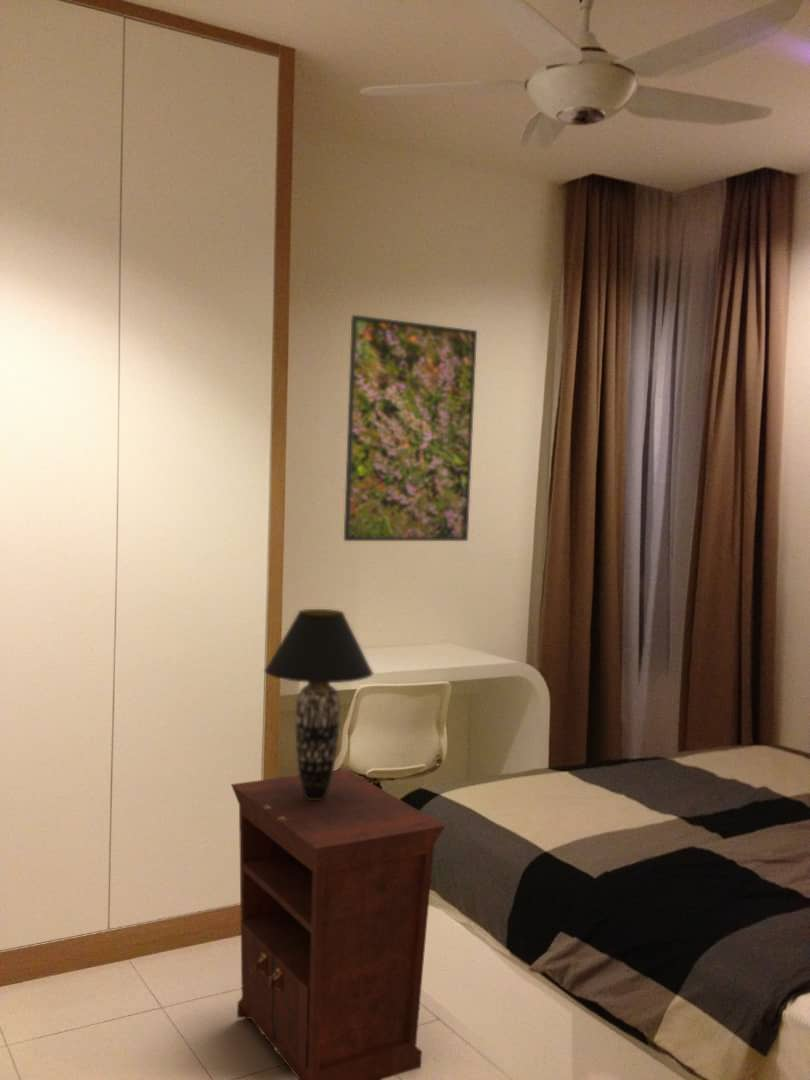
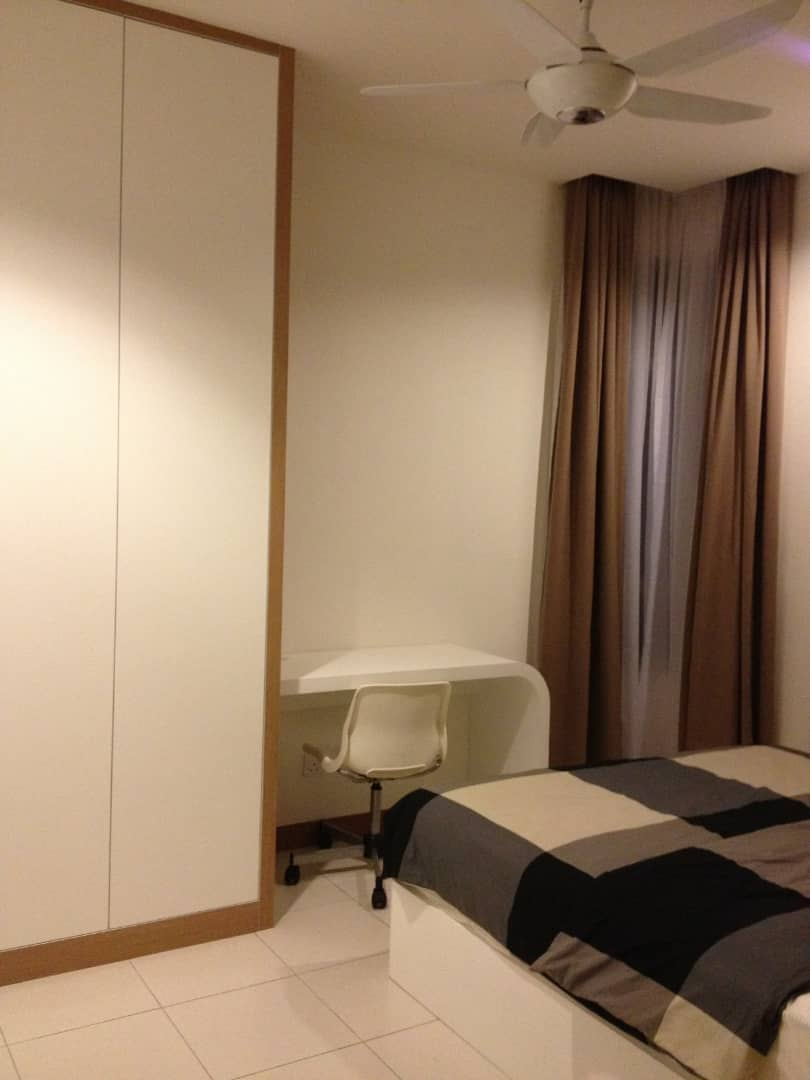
- table lamp (318, 704)
- nightstand (327, 924)
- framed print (412, 432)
